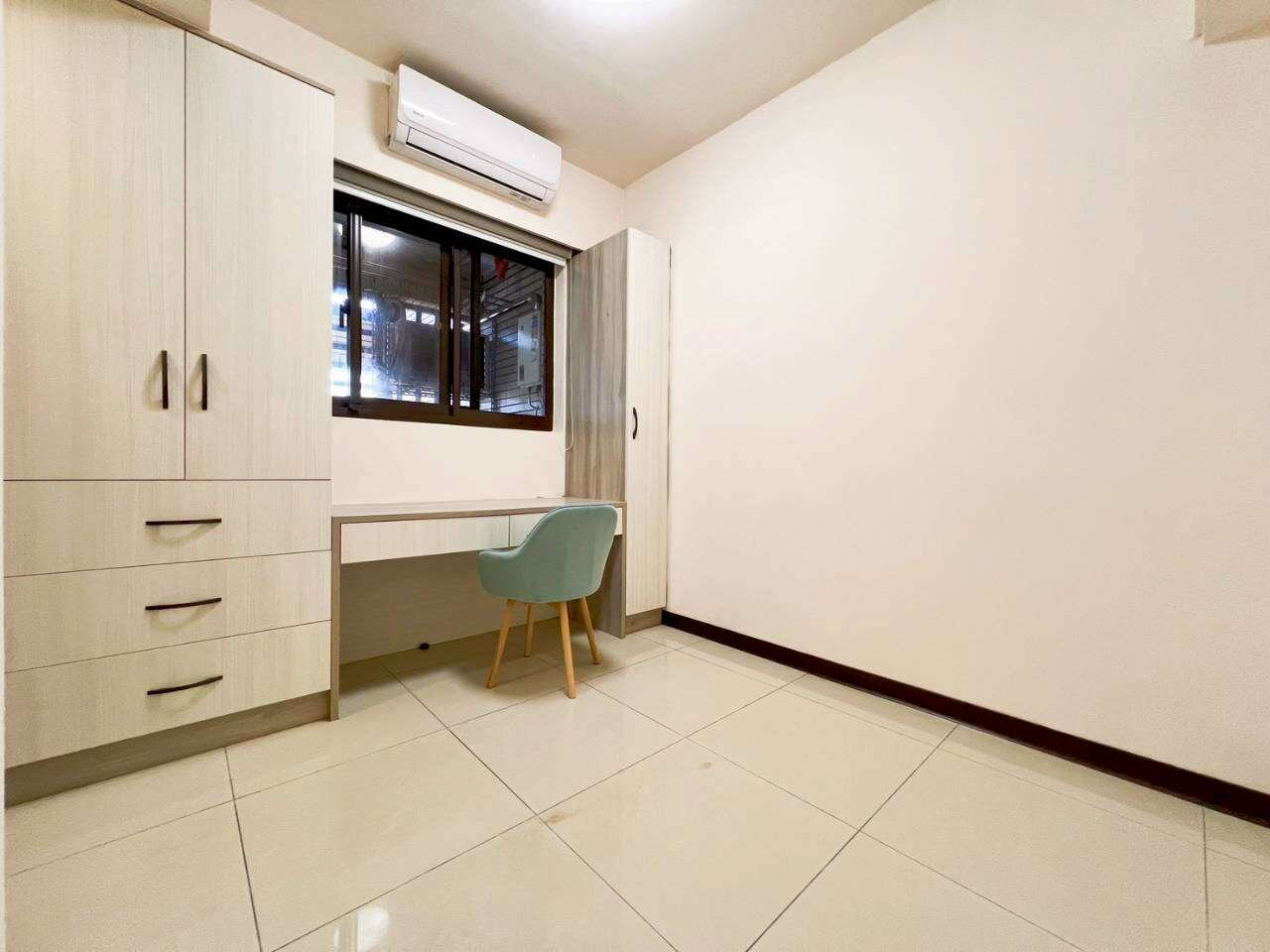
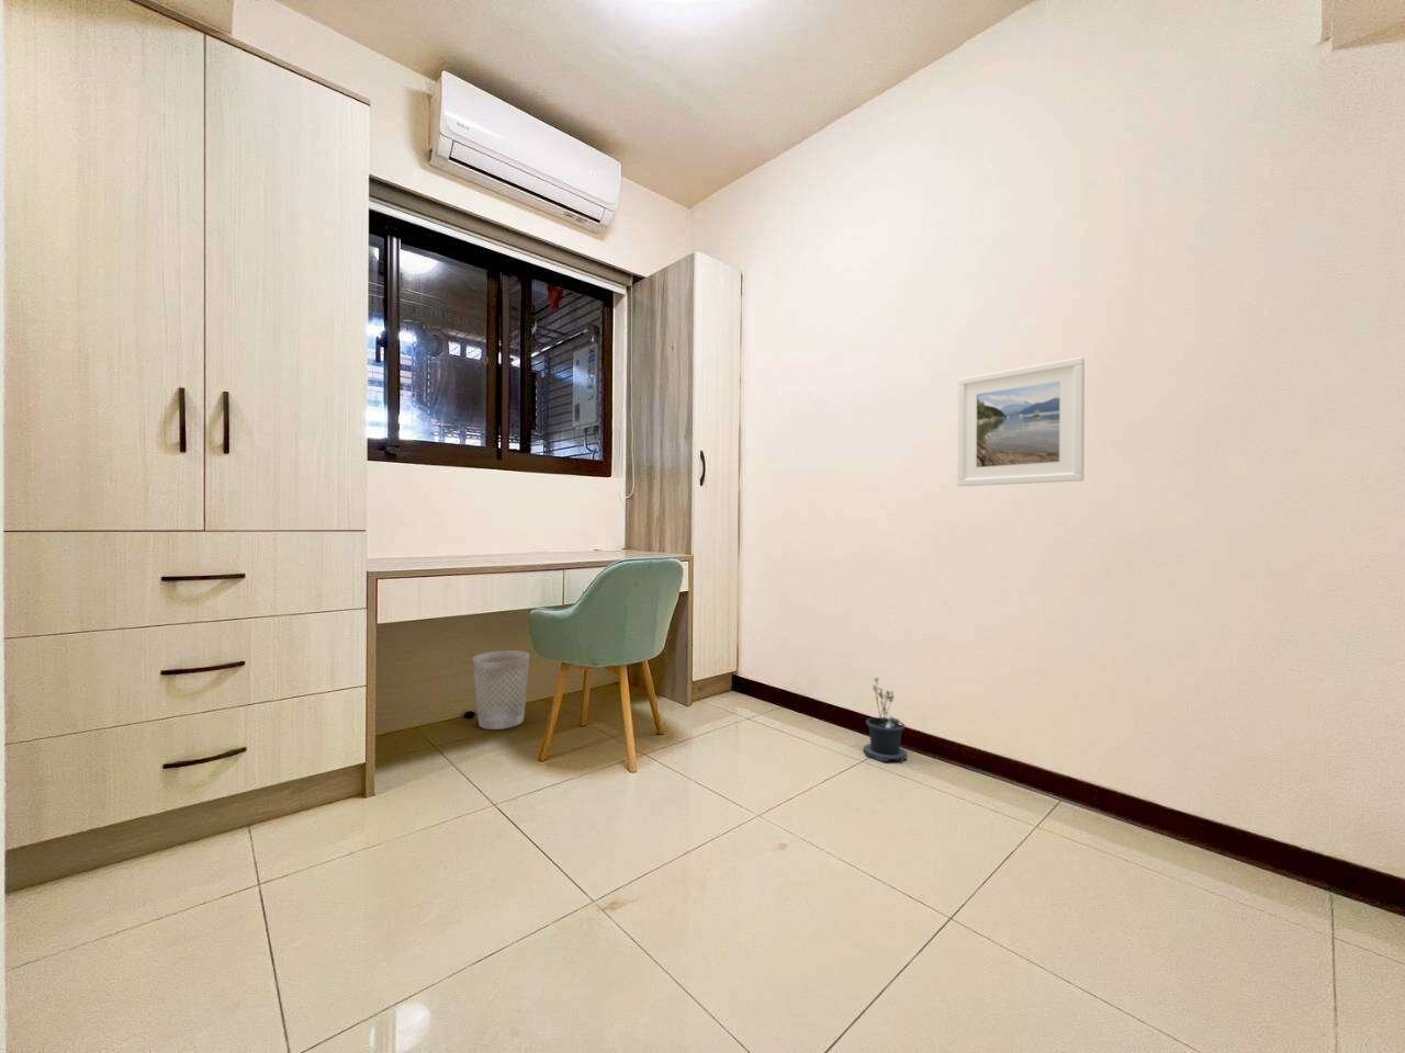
+ potted plant (884, 716)
+ wastebasket (500, 689)
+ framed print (1017, 426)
